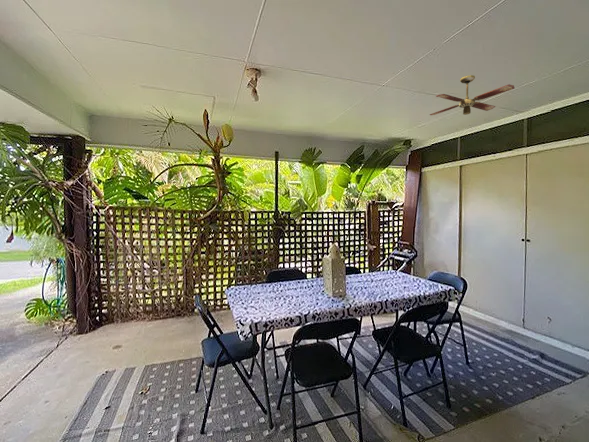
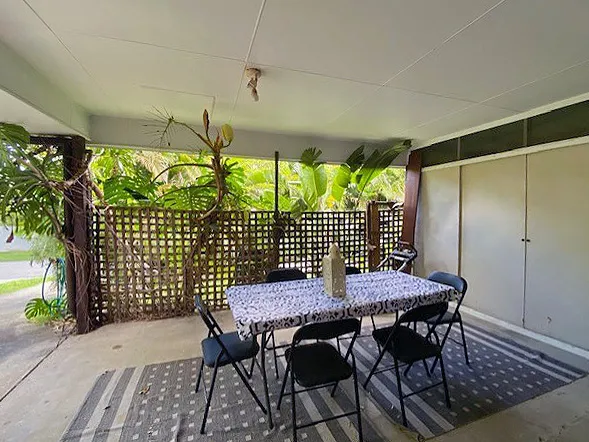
- ceiling fan (467, 96)
